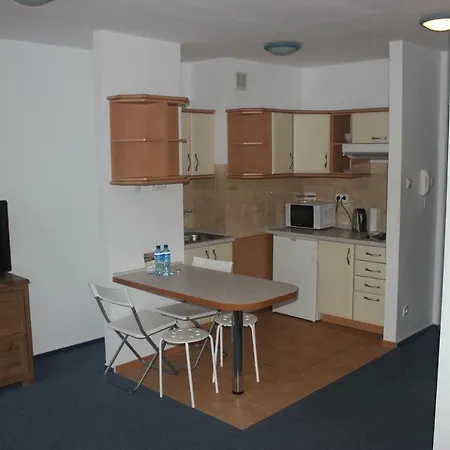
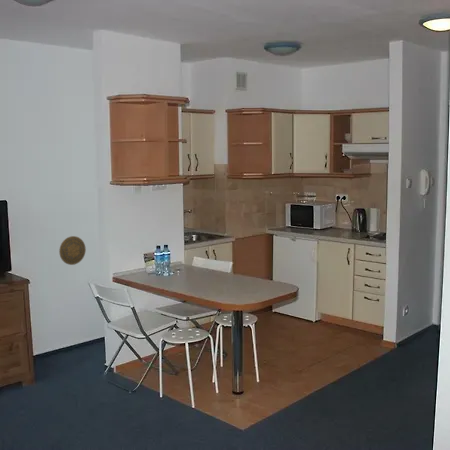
+ decorative plate (73, 250)
